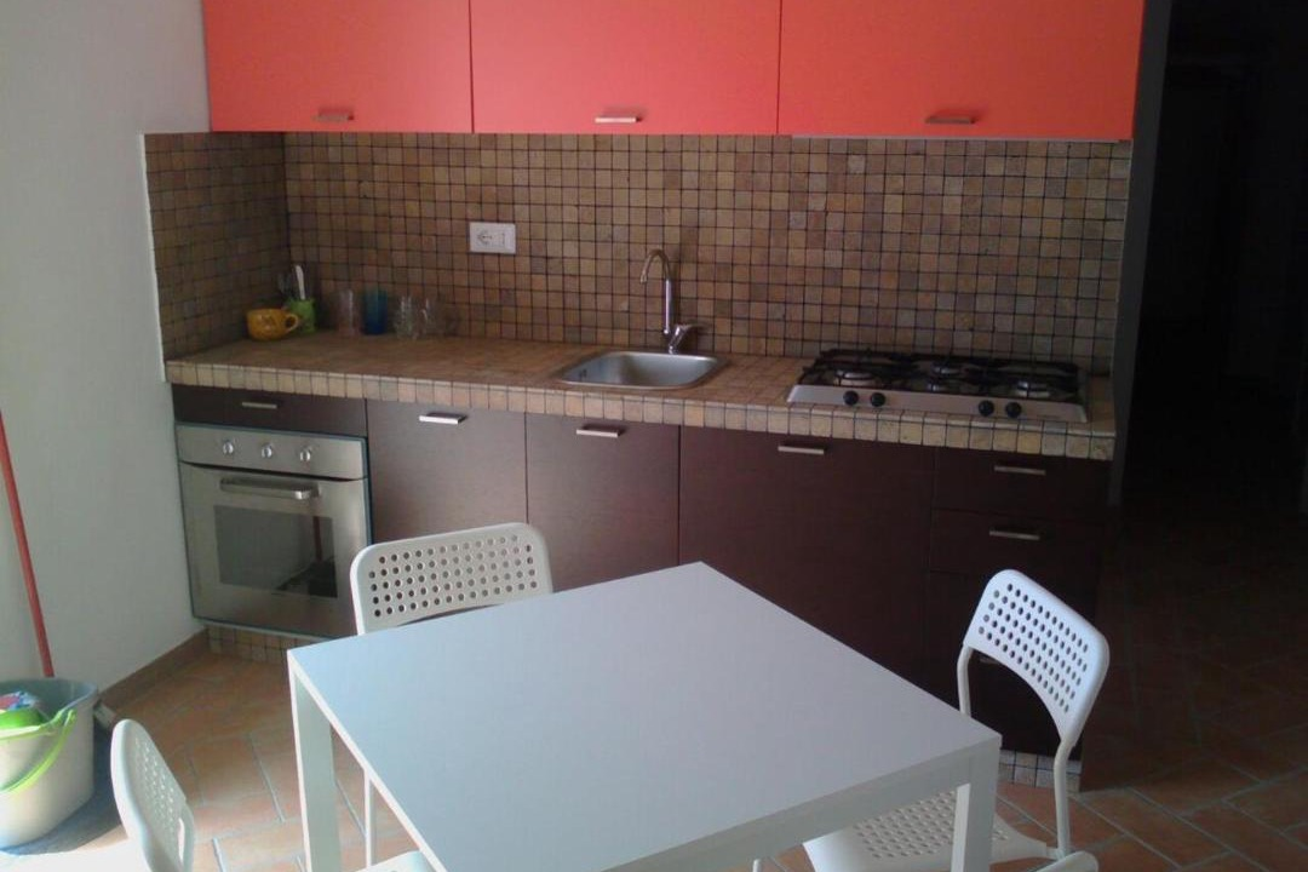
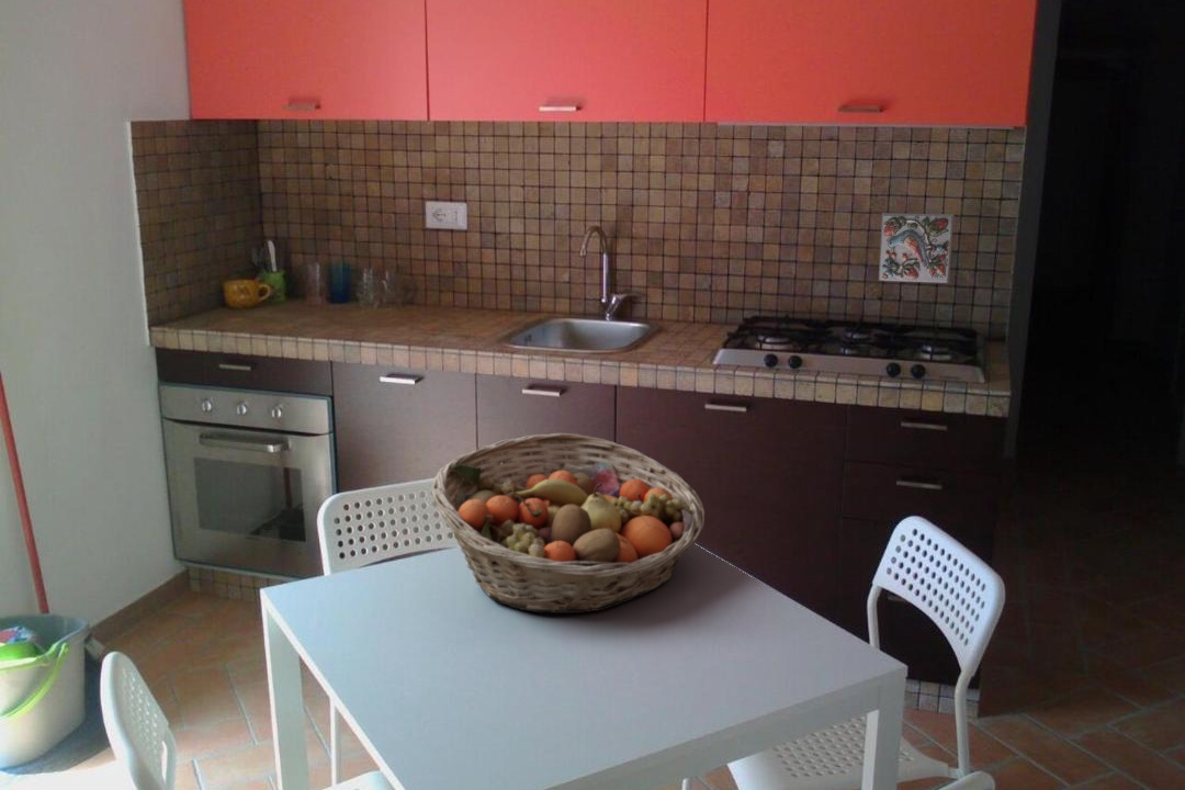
+ decorative tile (915, 248)
+ fruit basket (571, 518)
